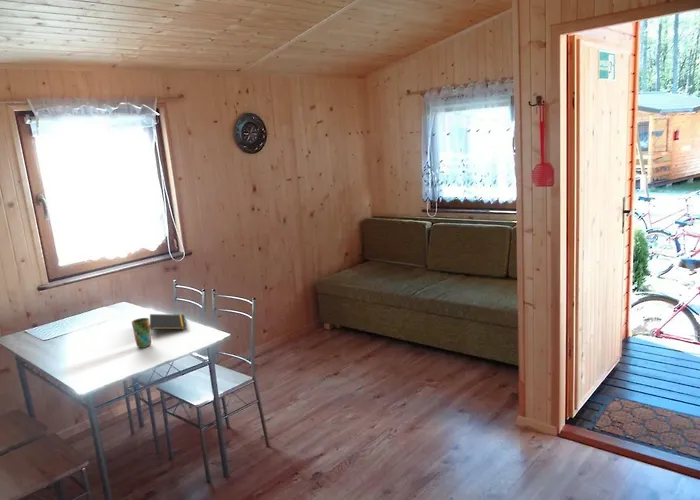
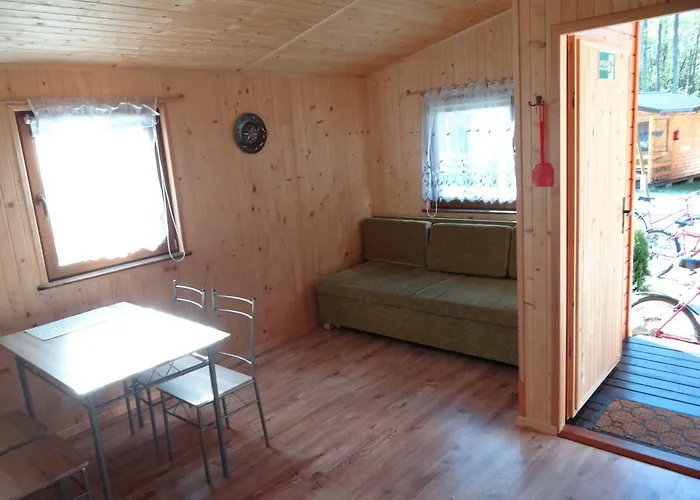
- cup (142, 333)
- notepad (167, 321)
